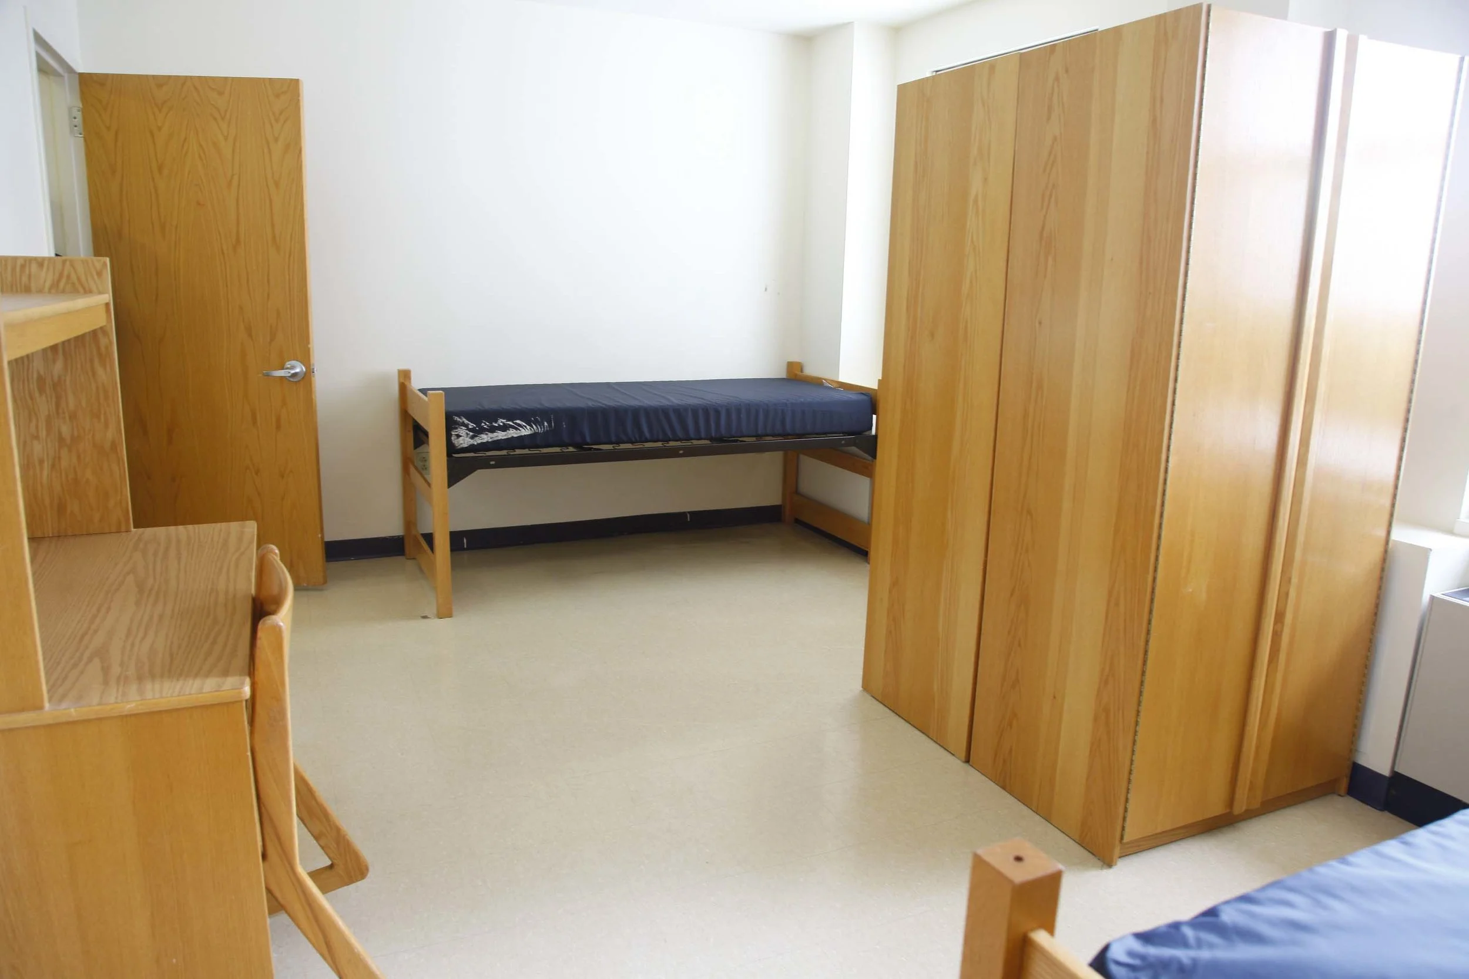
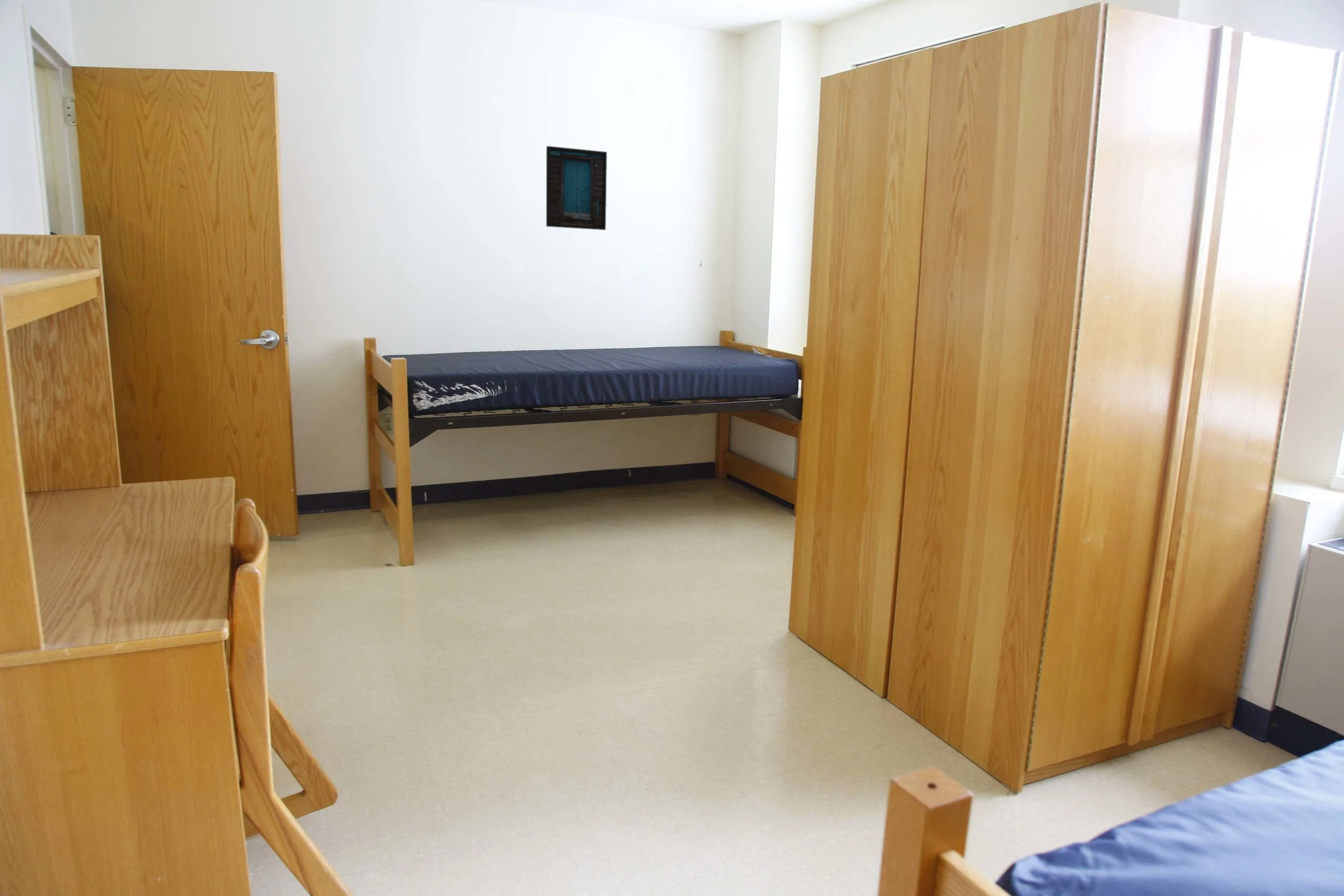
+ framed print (576, 189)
